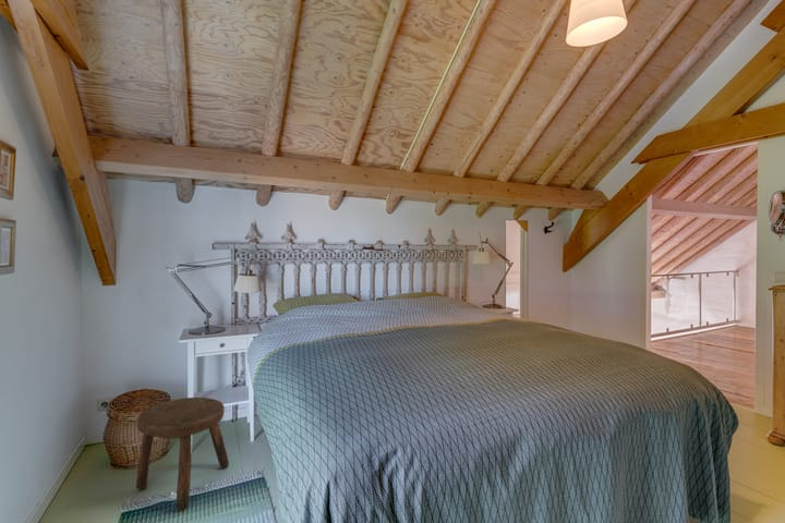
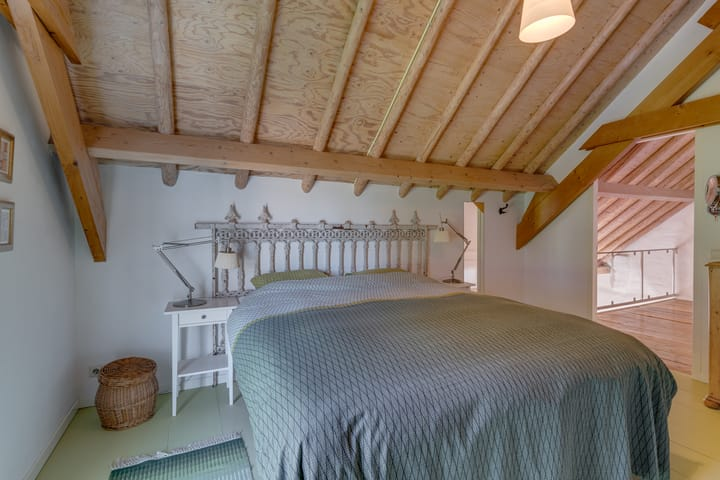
- stool (189, 446)
